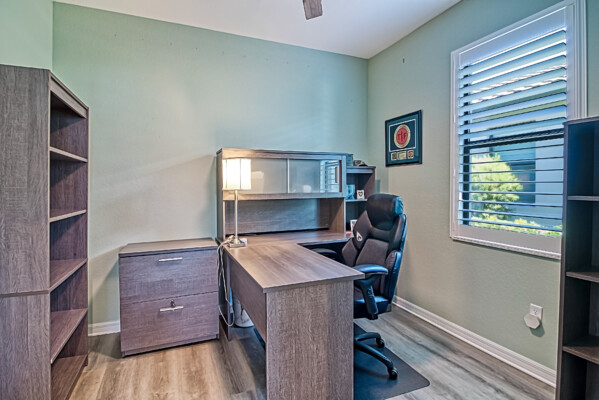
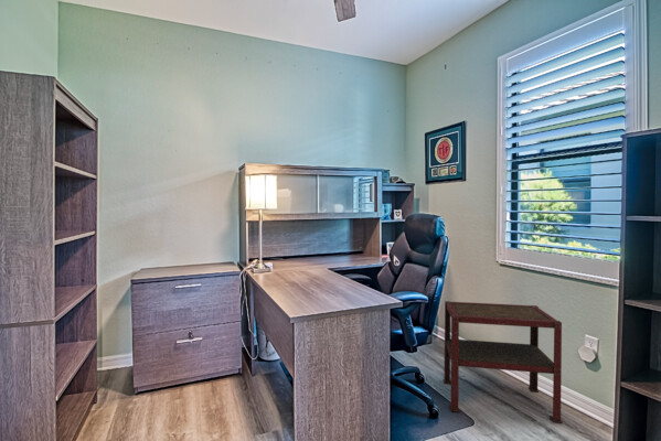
+ side table (495, 355)
